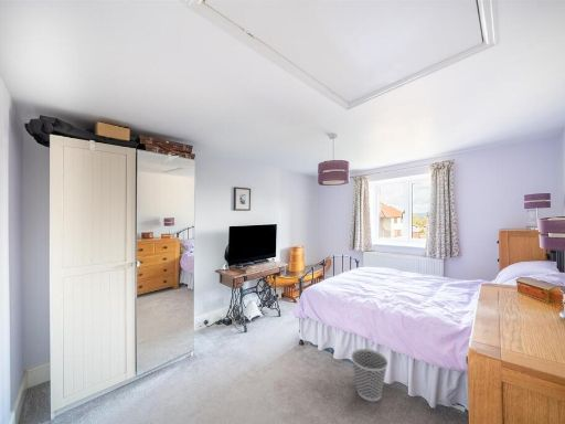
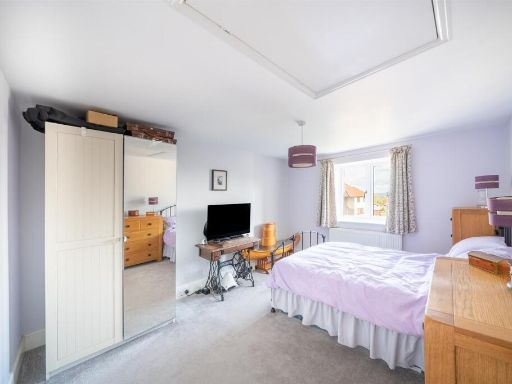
- wastebasket (369, 374)
